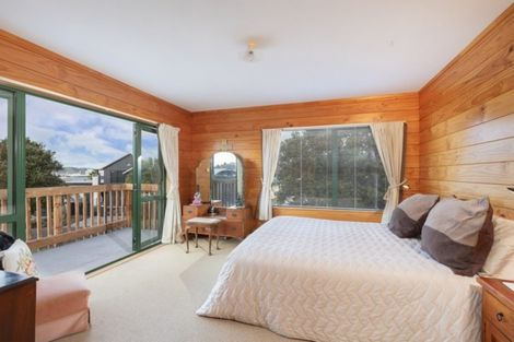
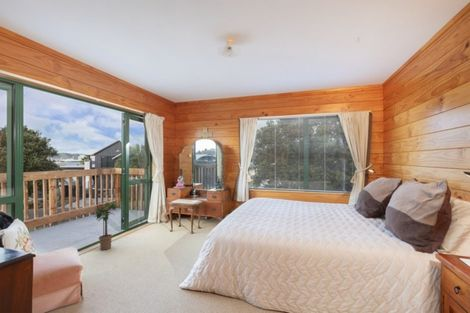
+ potted plant (105, 224)
